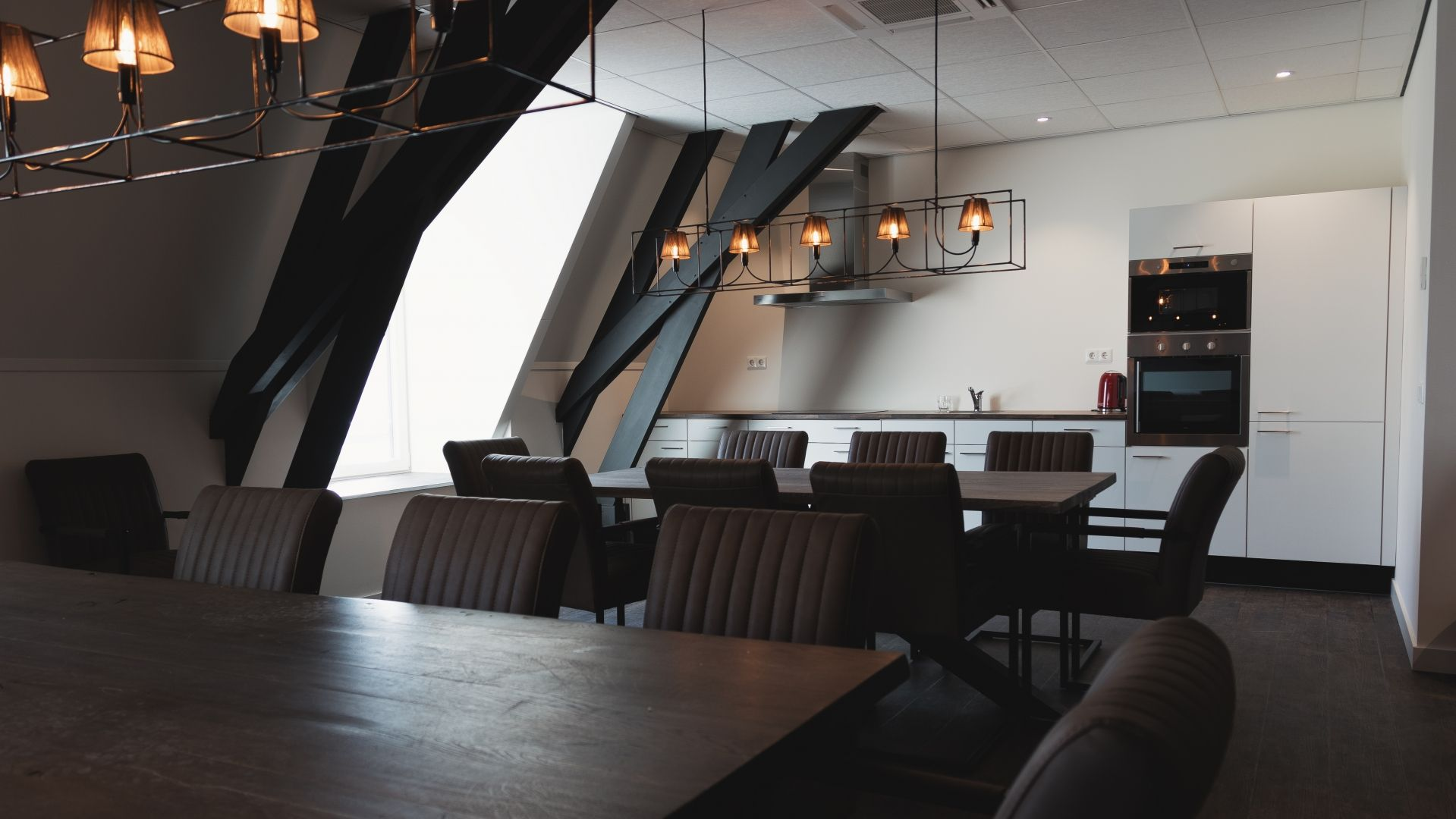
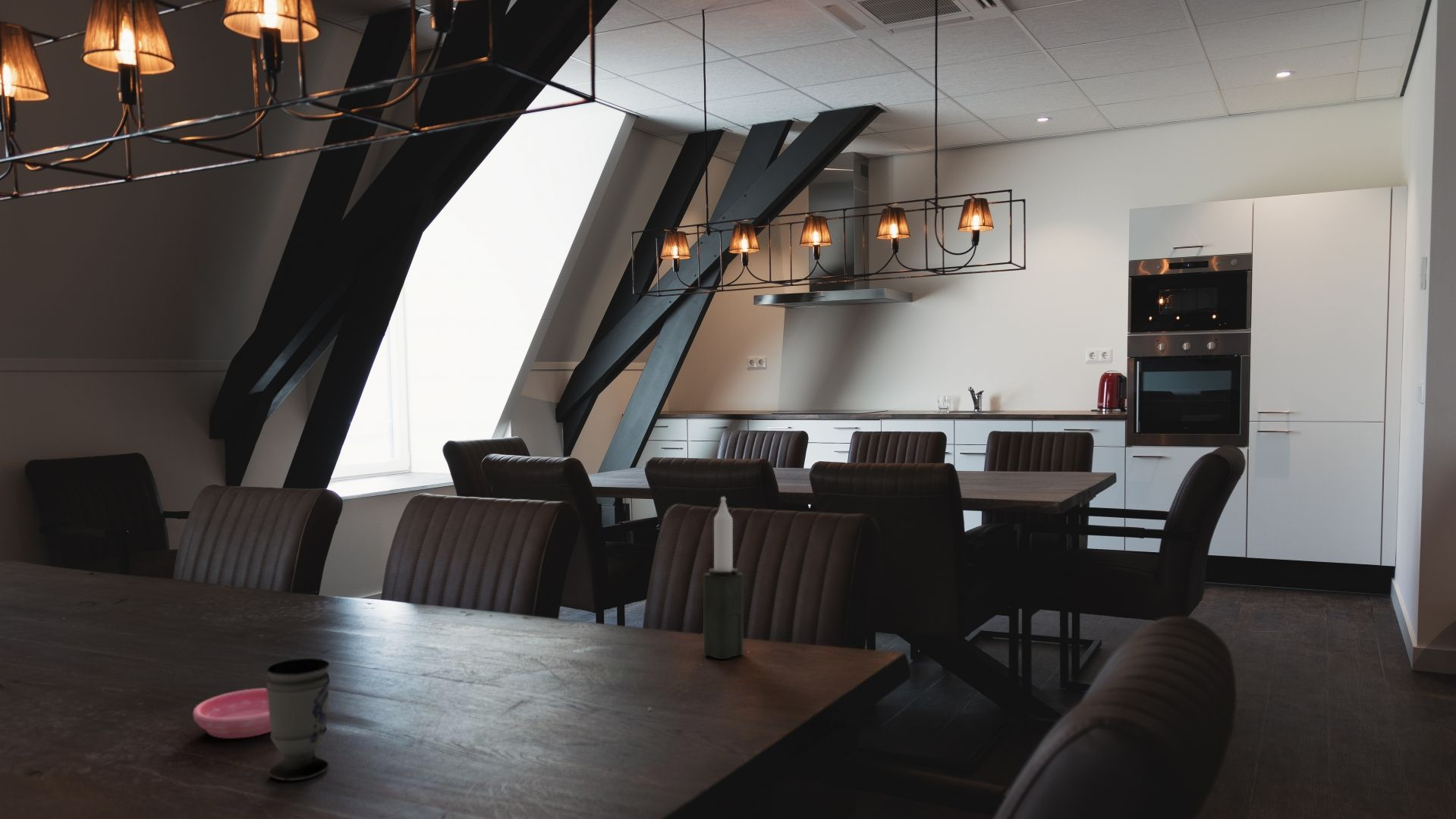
+ candle (723, 575)
+ cup (299, 717)
+ saucer (247, 714)
